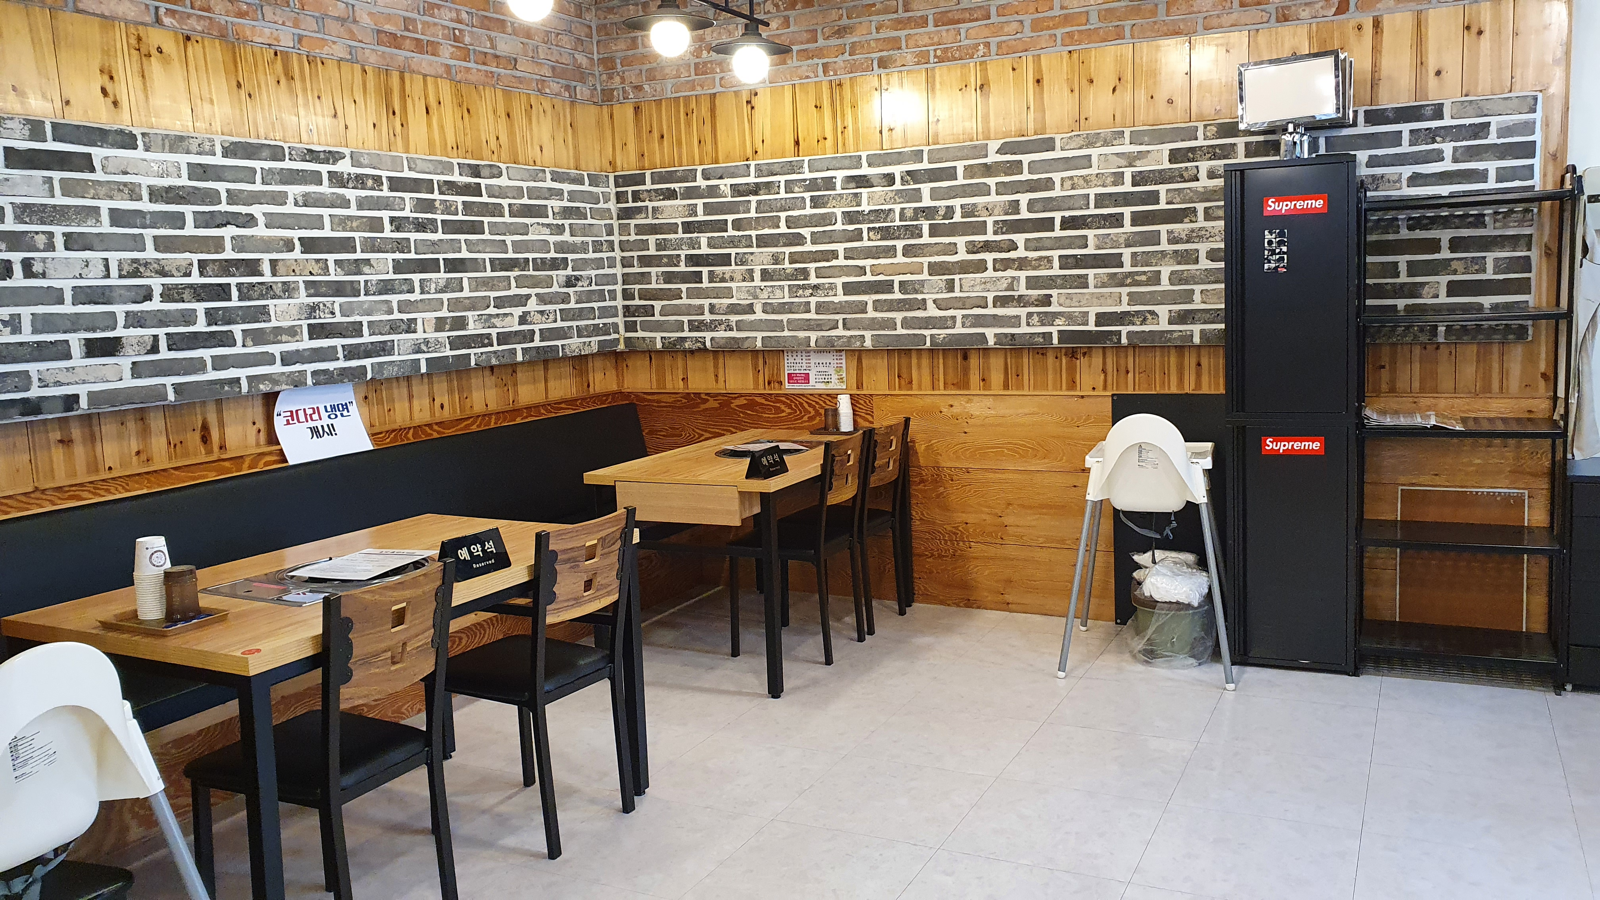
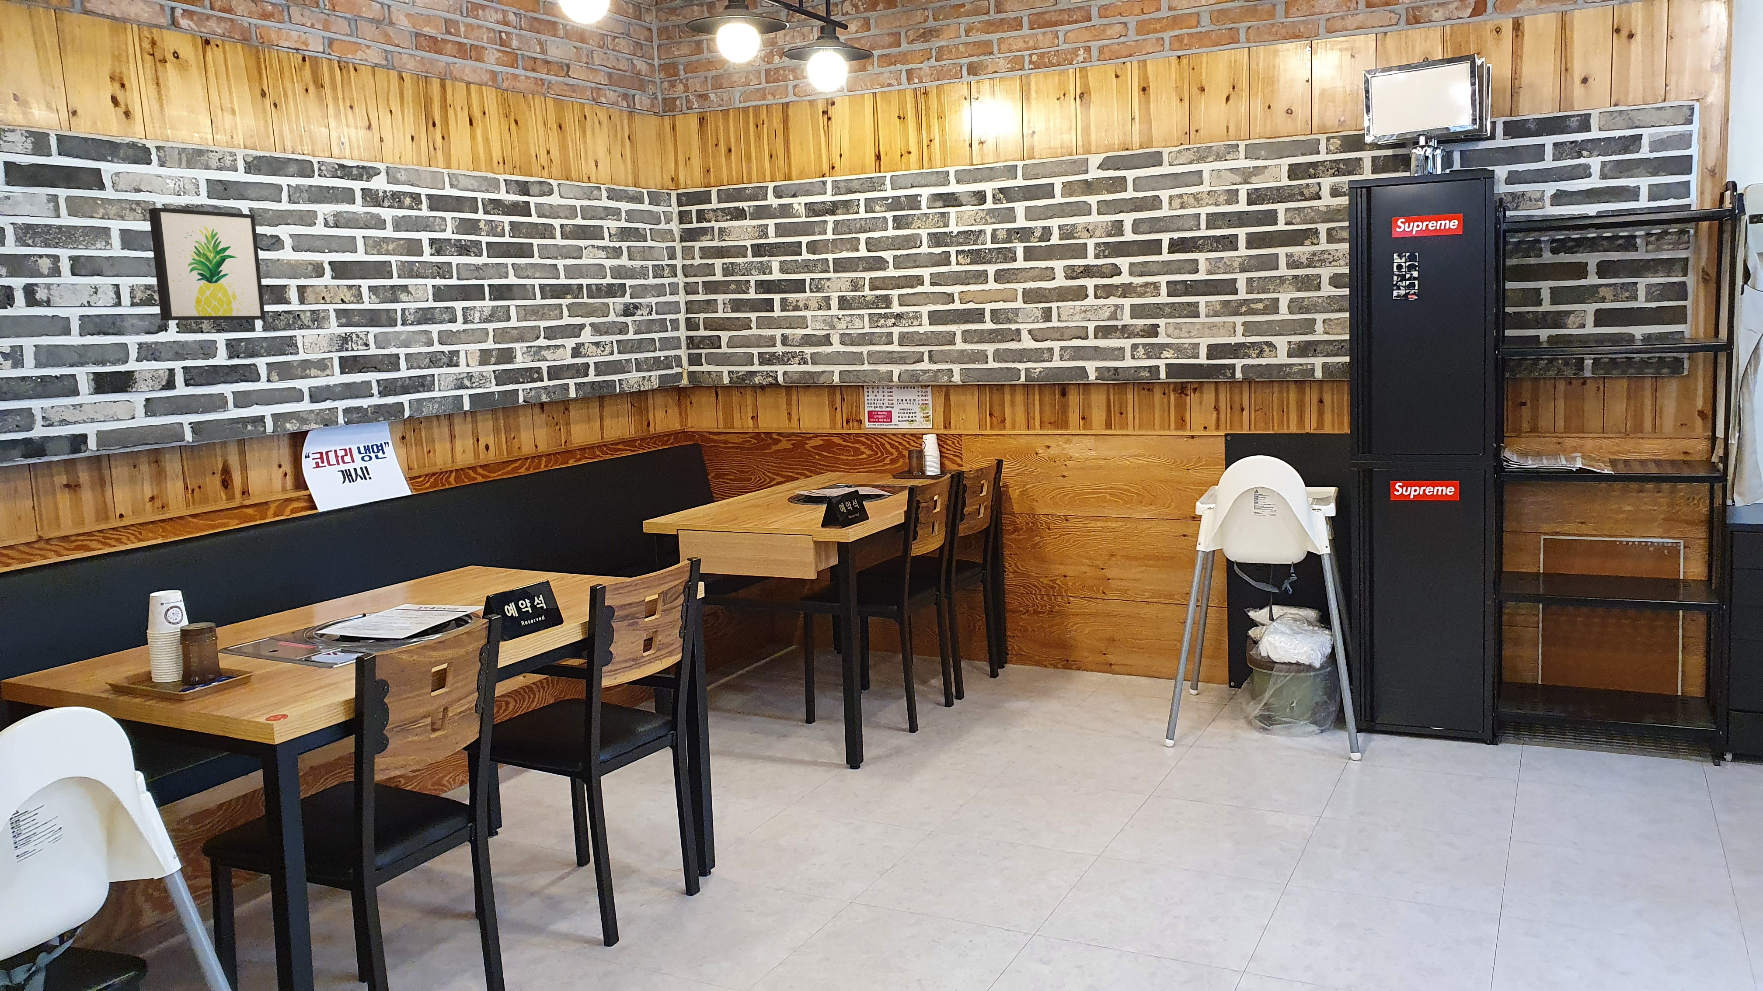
+ wall art (209, 266)
